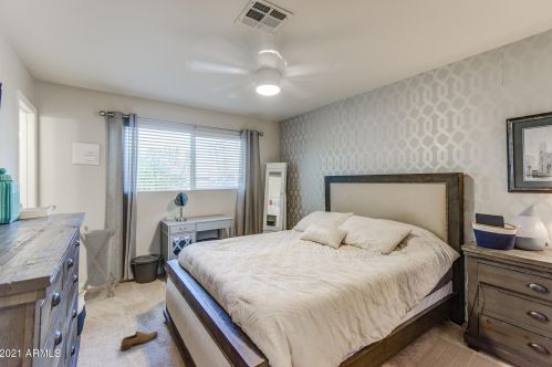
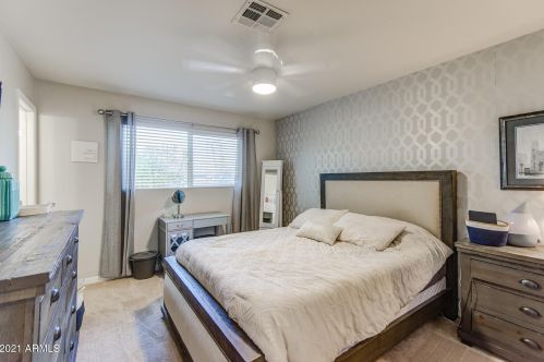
- shoe (139, 336)
- laundry hamper (98, 260)
